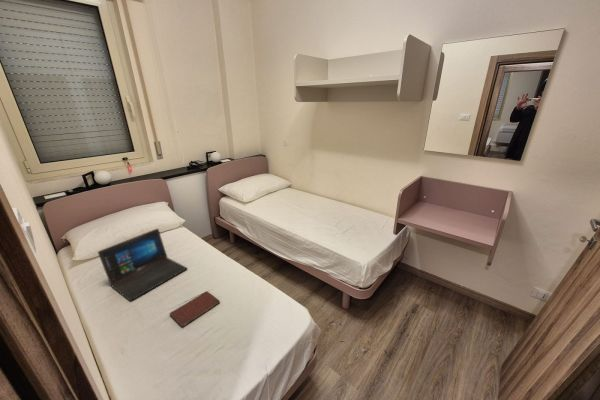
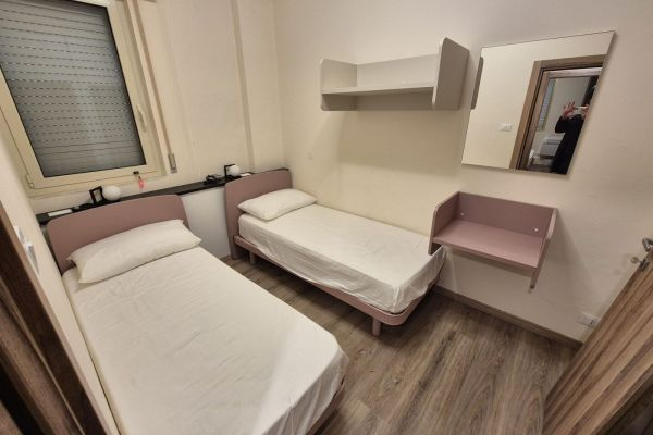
- notebook (195, 307)
- laptop (145, 261)
